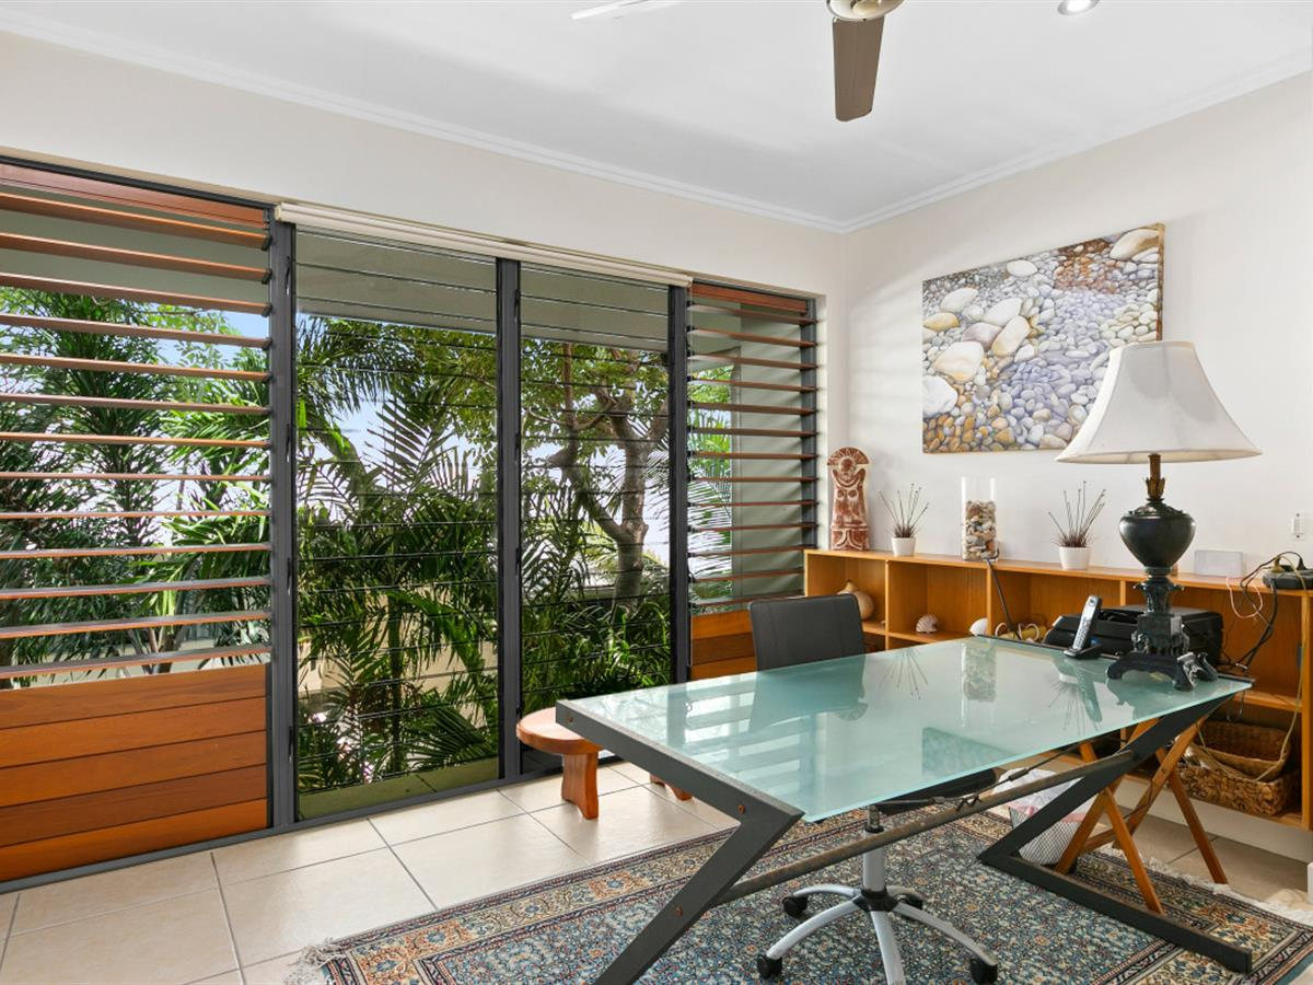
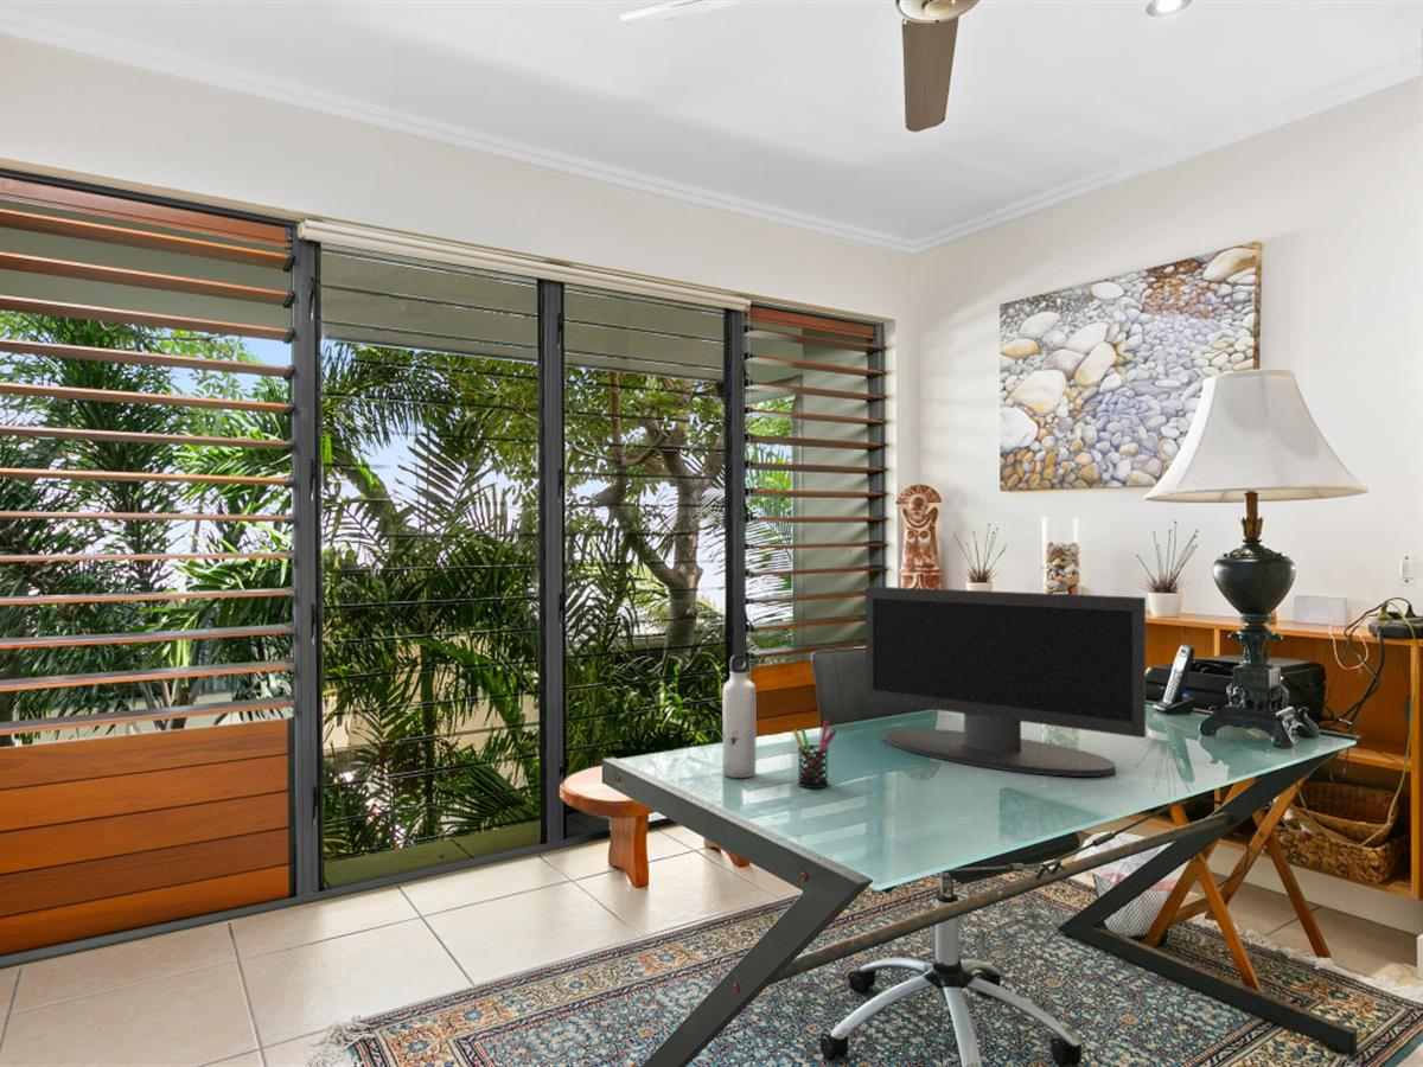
+ monitor (991, 671)
+ pen holder (812, 752)
+ water bottle (739, 714)
